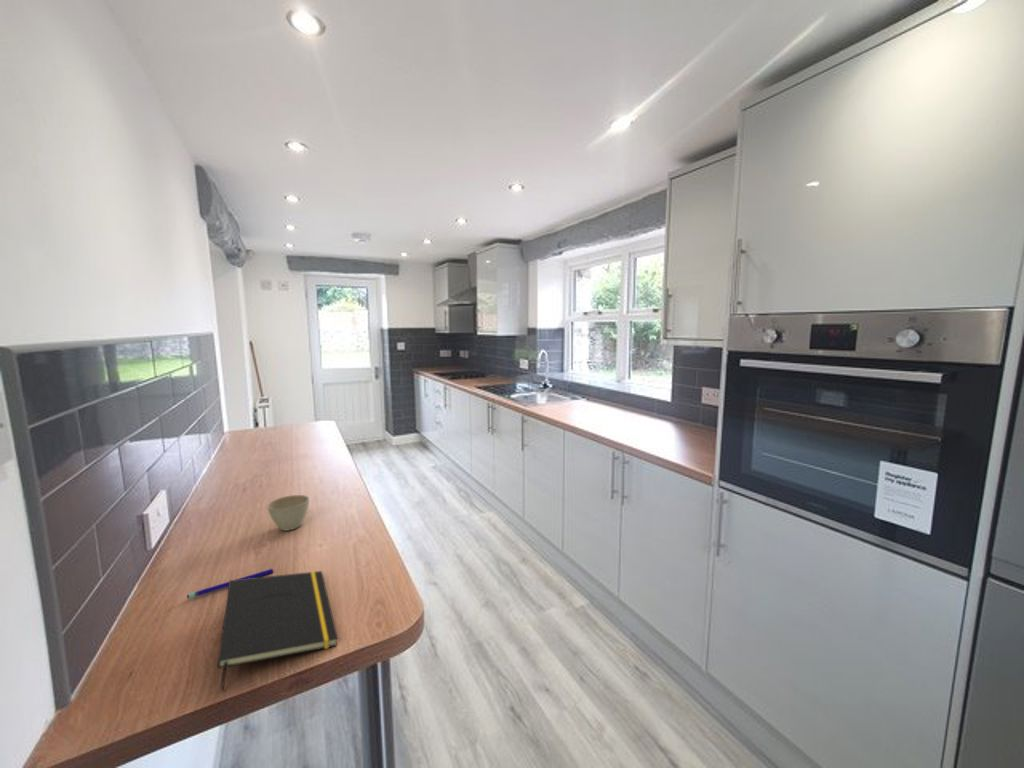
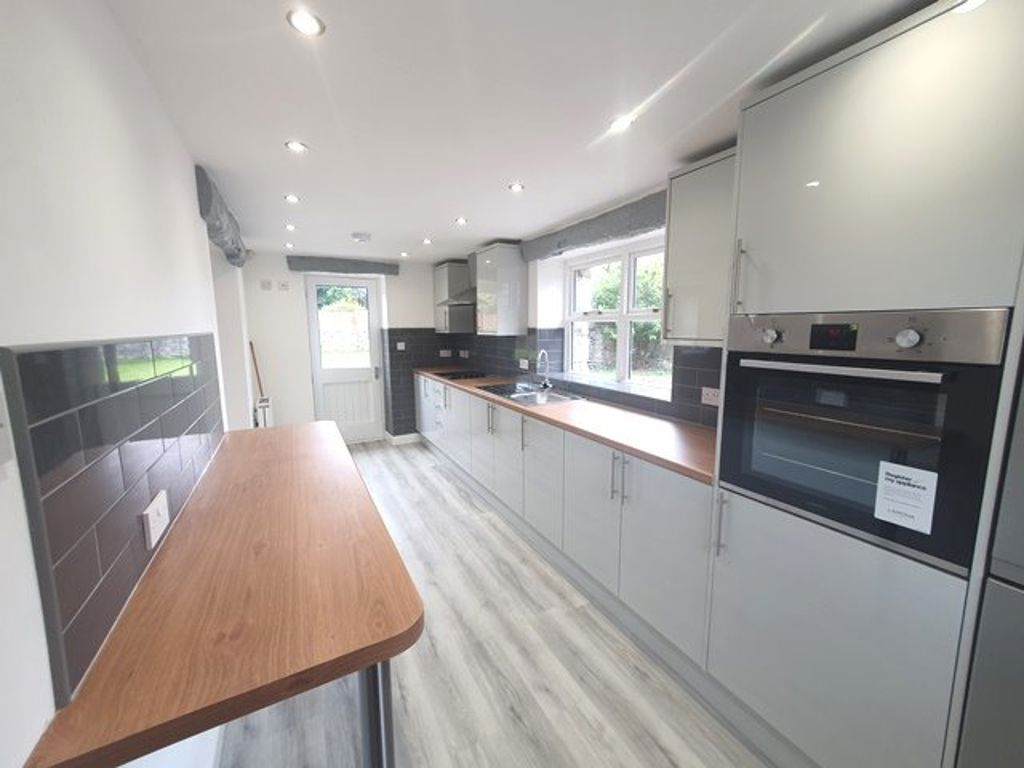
- pen (229, 581)
- notepad (279, 610)
- flower pot (289, 514)
